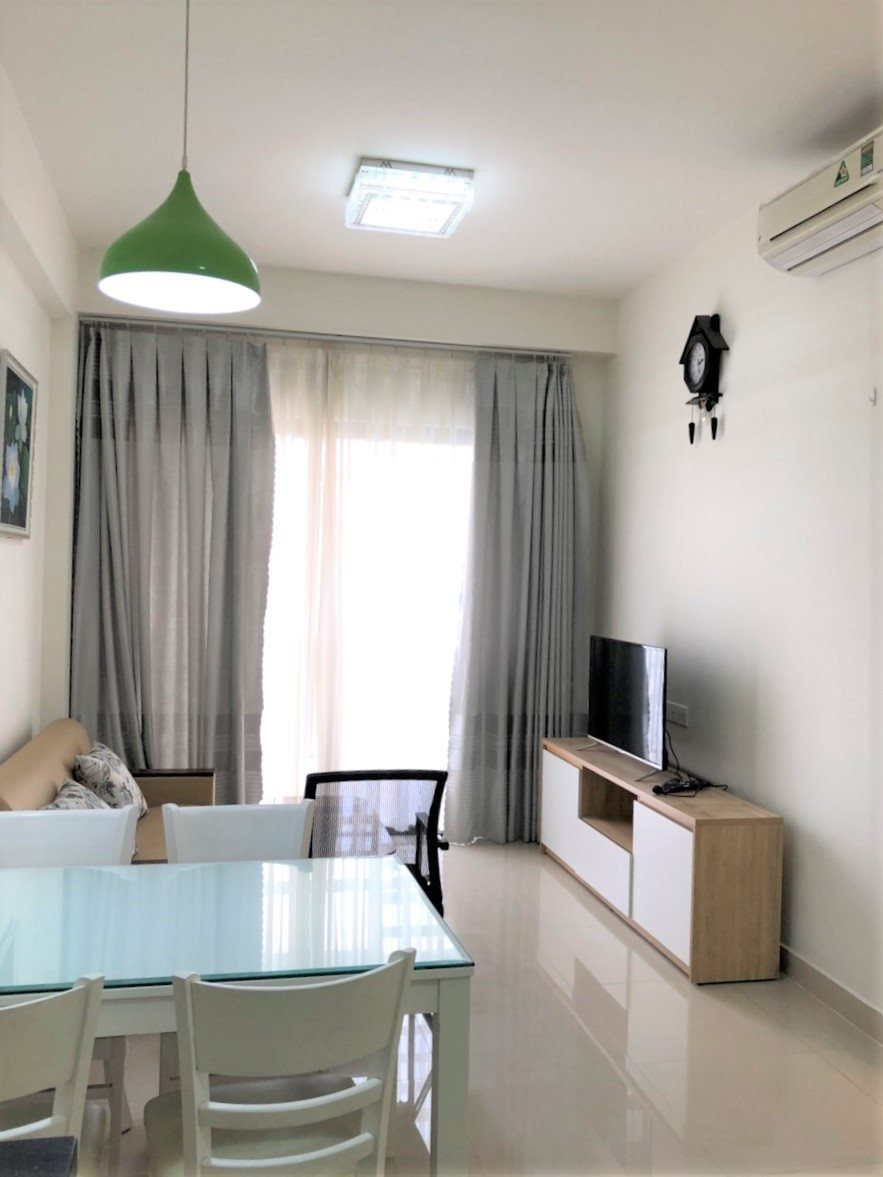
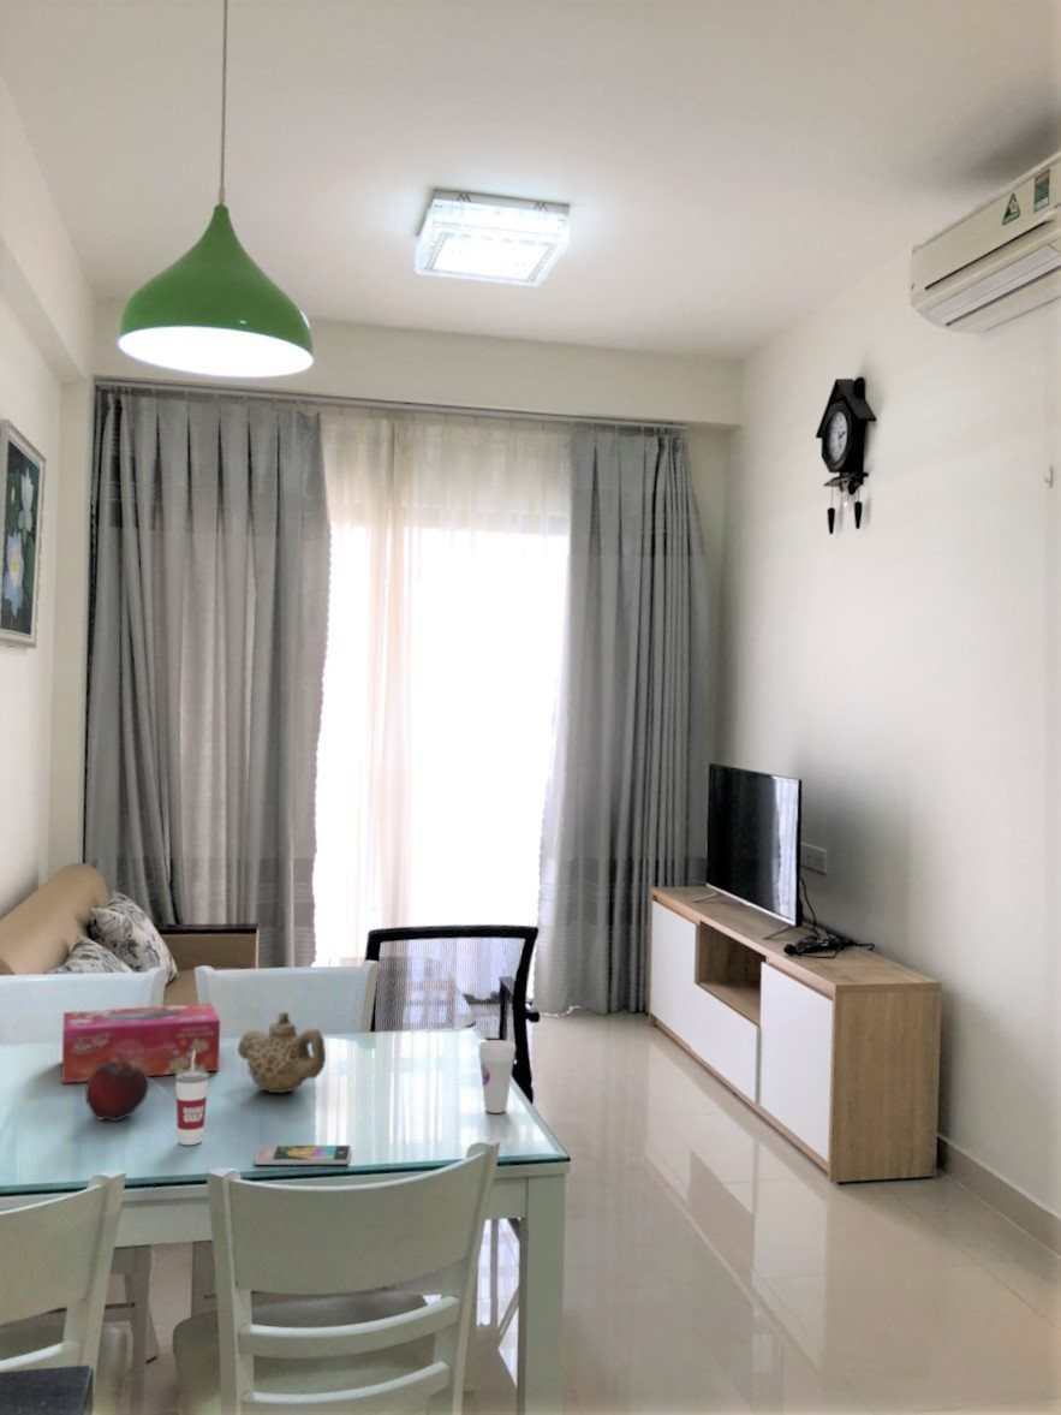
+ cup (496, 1077)
+ smartphone (303, 1154)
+ tissue box (141, 1041)
+ fruit (117, 1089)
+ cup (191, 1095)
+ teapot (282, 1052)
